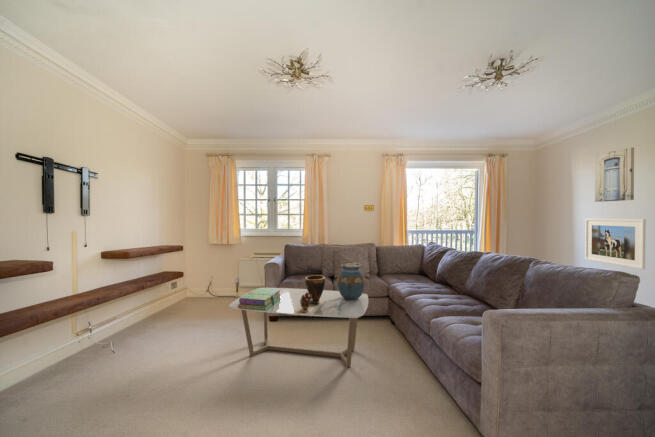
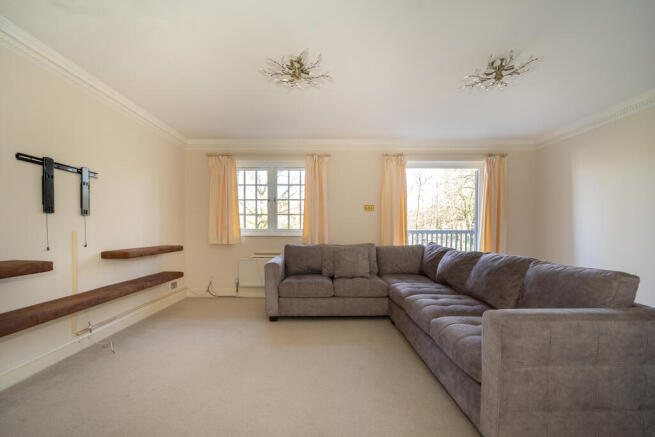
- wall art (613, 176)
- coffee table (296, 314)
- clay pot (311, 292)
- stack of books (260, 298)
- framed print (612, 241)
- vase (350, 280)
